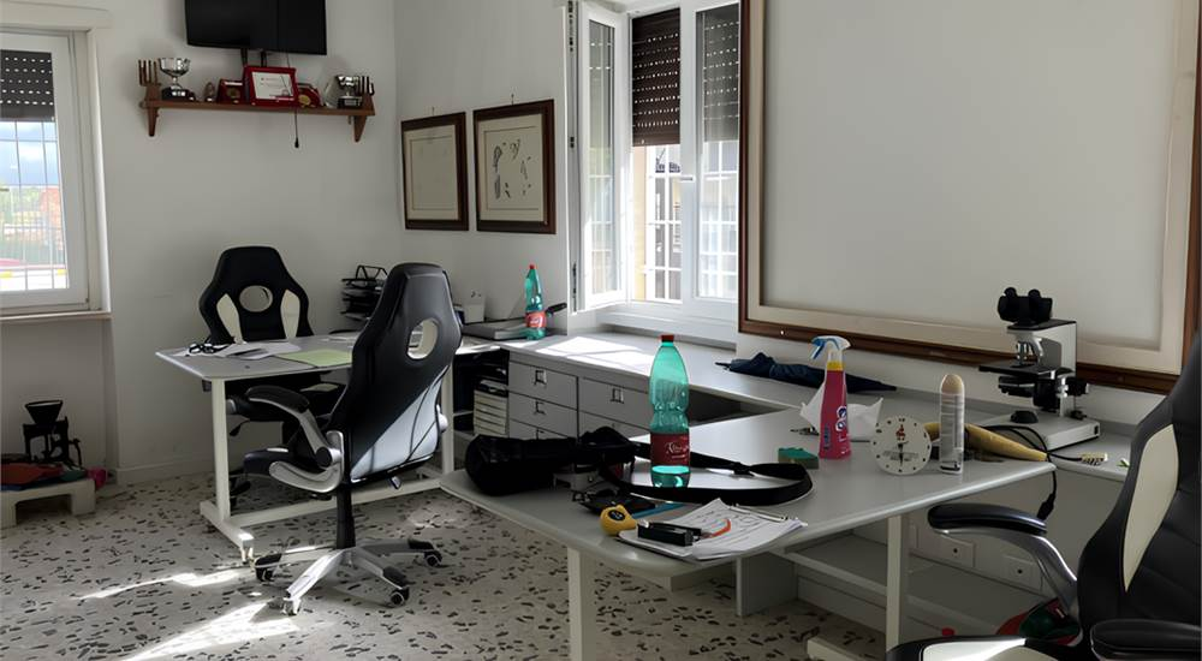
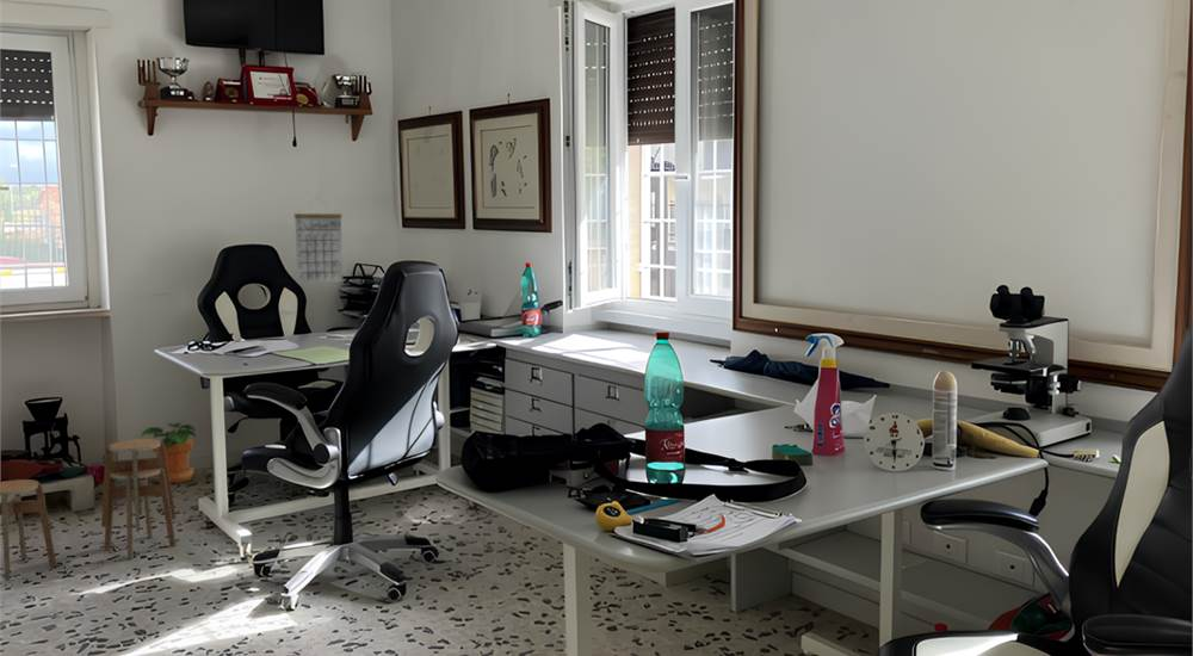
+ potted plant (171, 453)
+ calendar (319, 240)
+ stool (103, 505)
